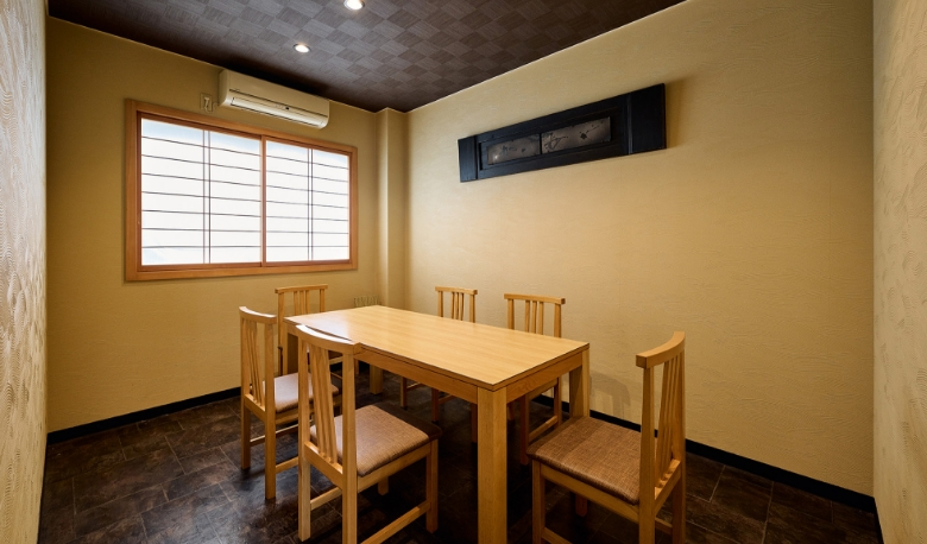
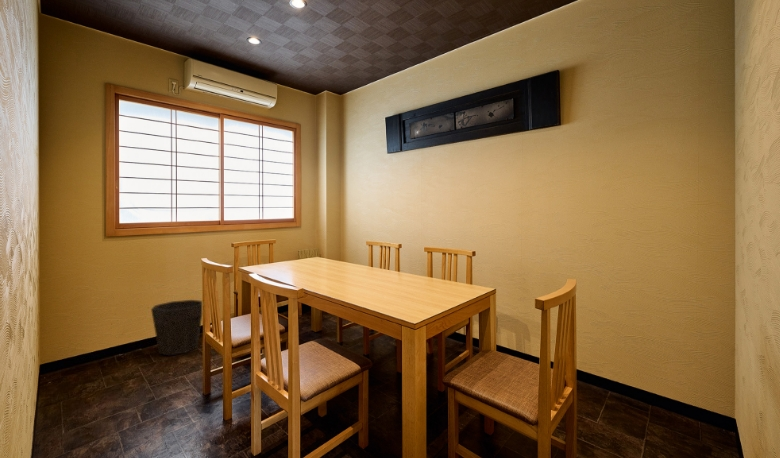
+ waste bin (179, 326)
